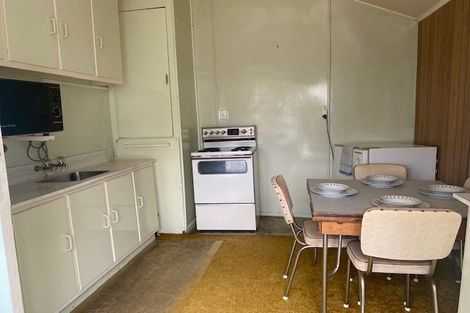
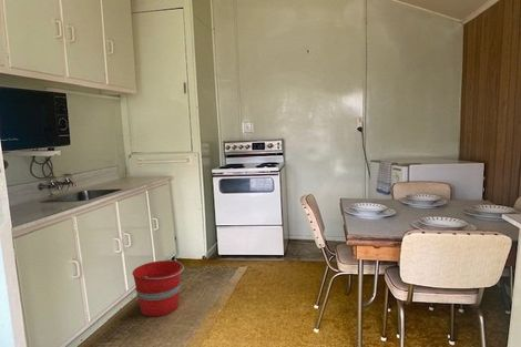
+ bucket (159, 287)
